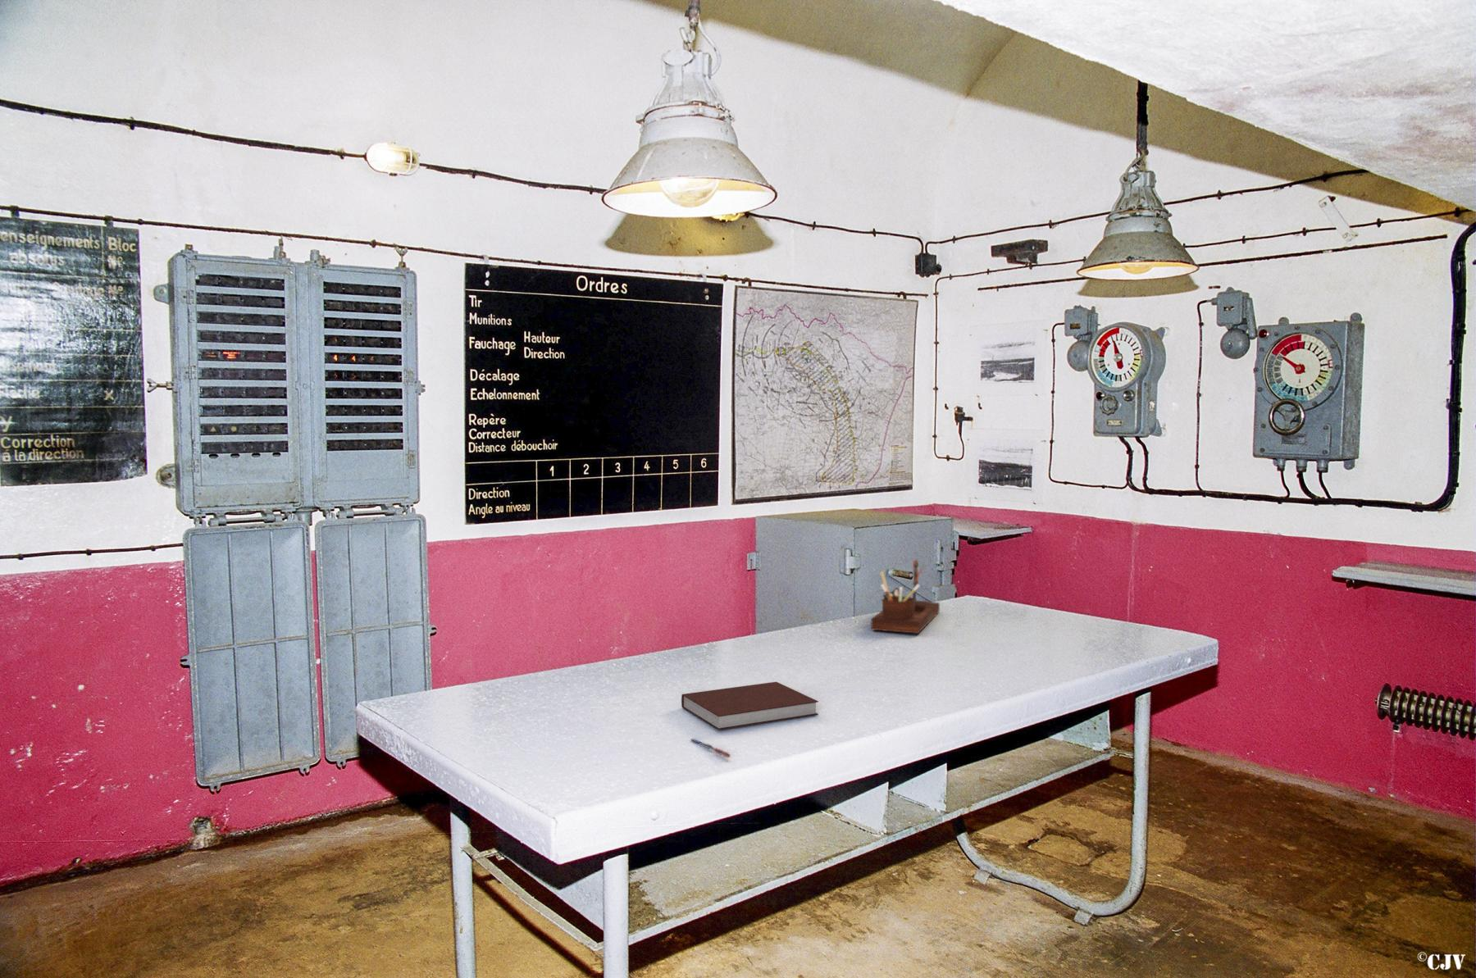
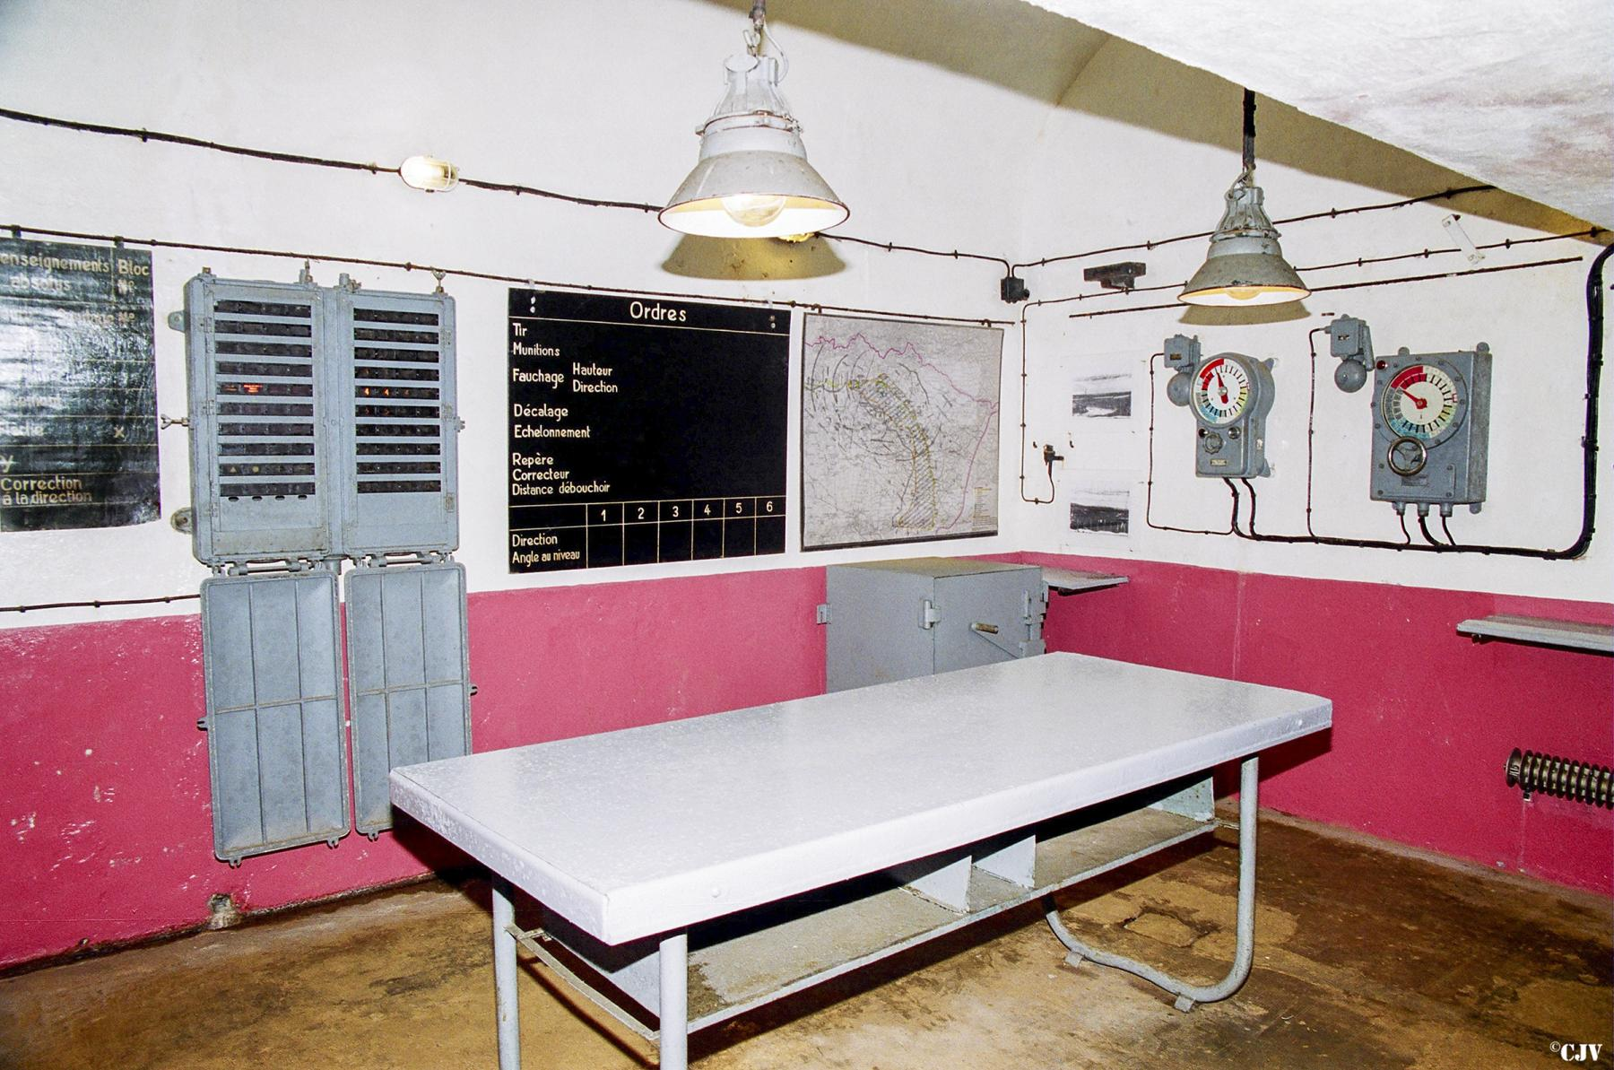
- notebook (749, 704)
- desk organizer (907, 595)
- pen (710, 746)
